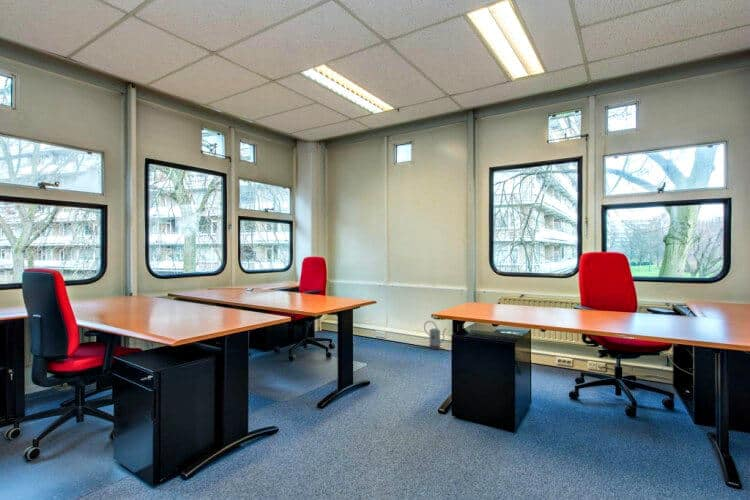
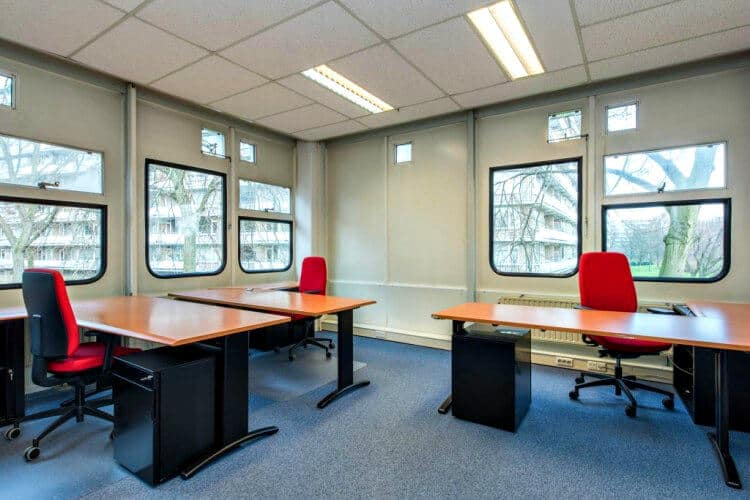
- watering can (435, 334)
